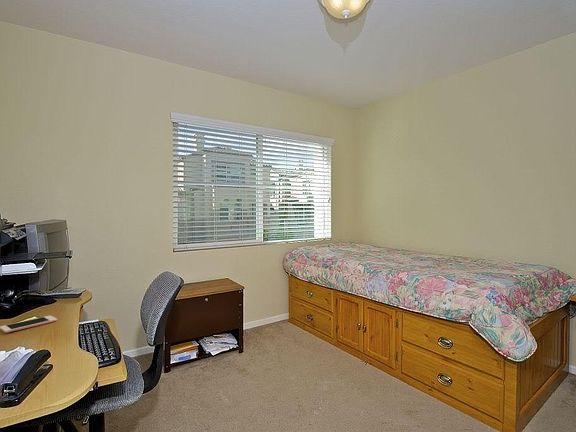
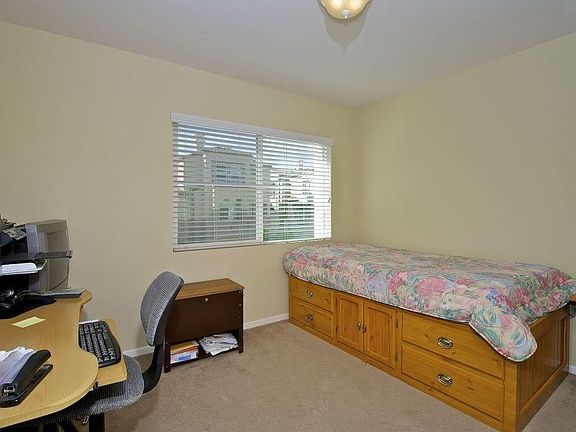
- cell phone (29, 323)
